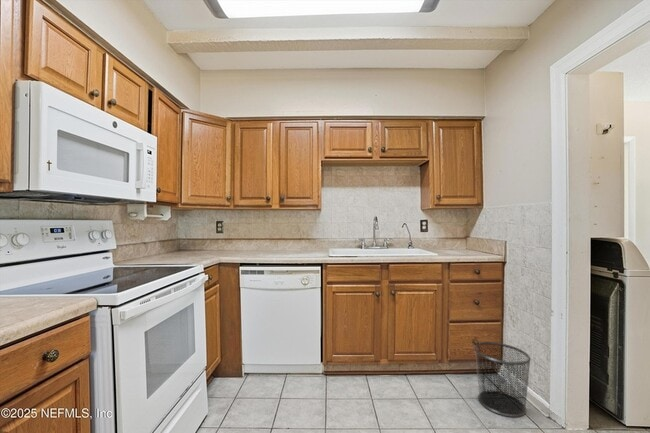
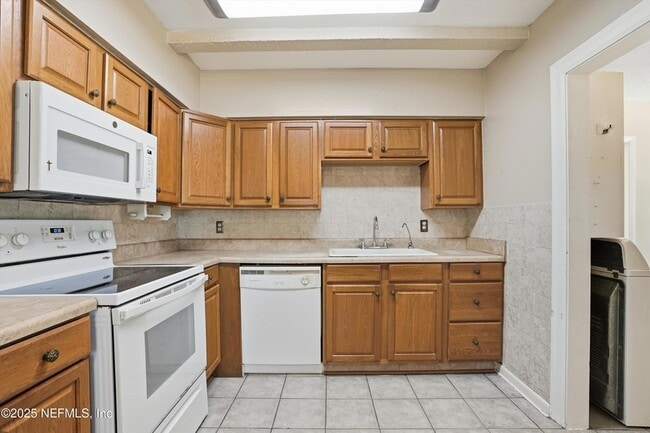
- trash can (501, 377)
